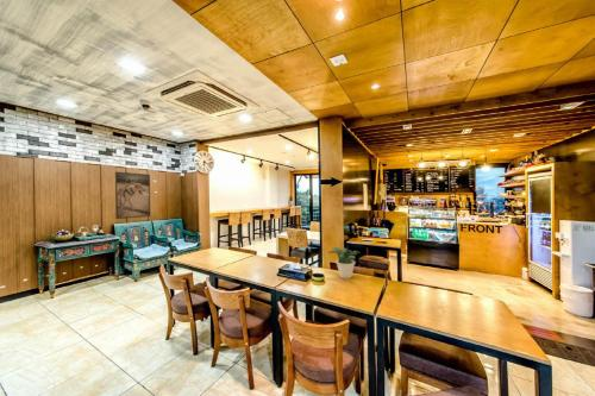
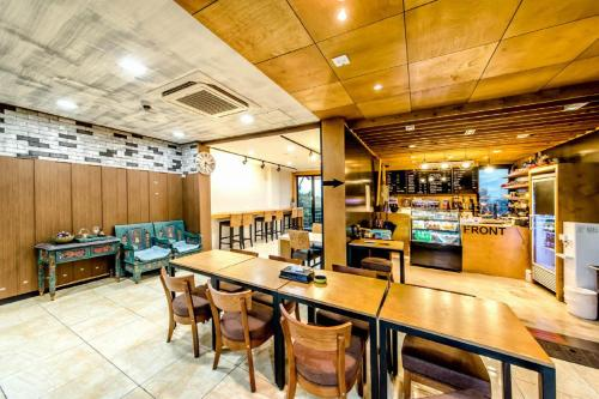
- potted plant (343, 262)
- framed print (133, 195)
